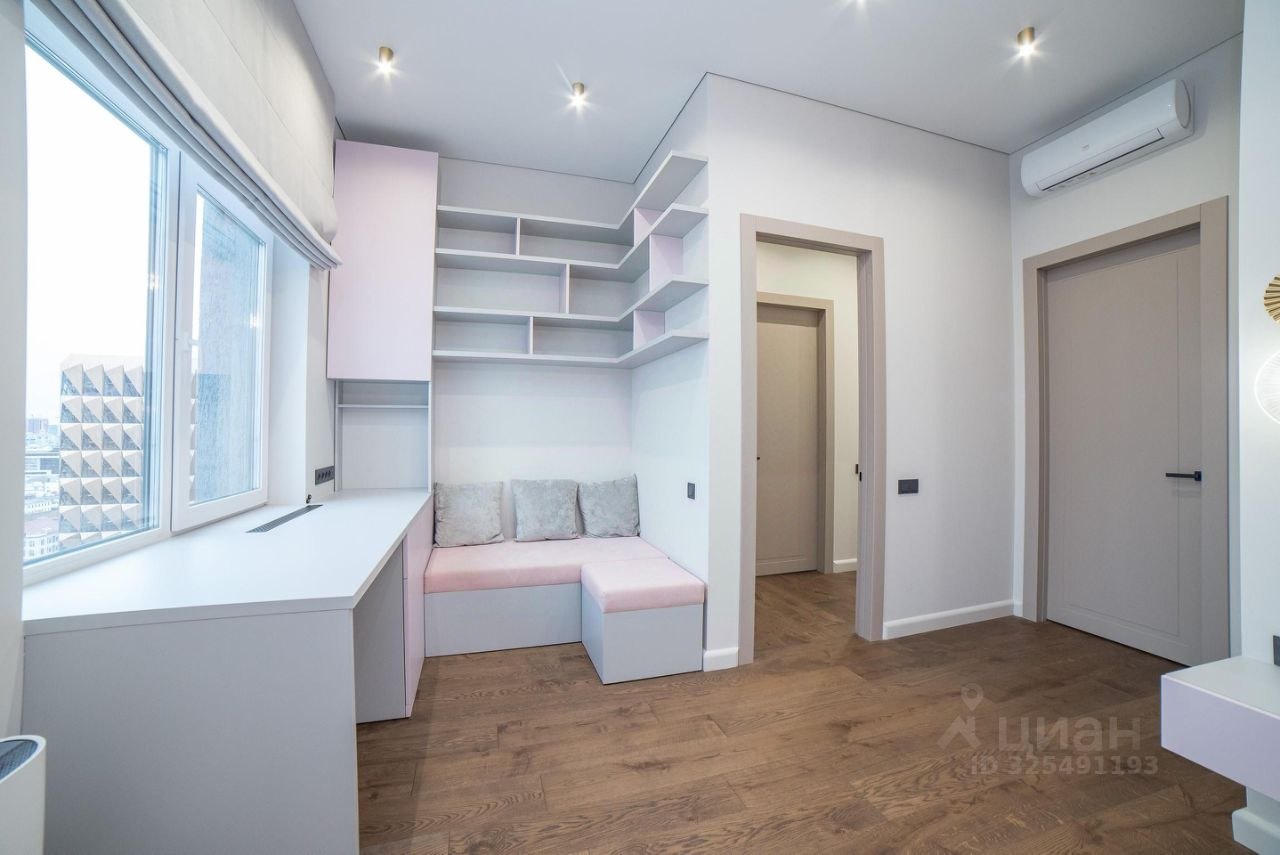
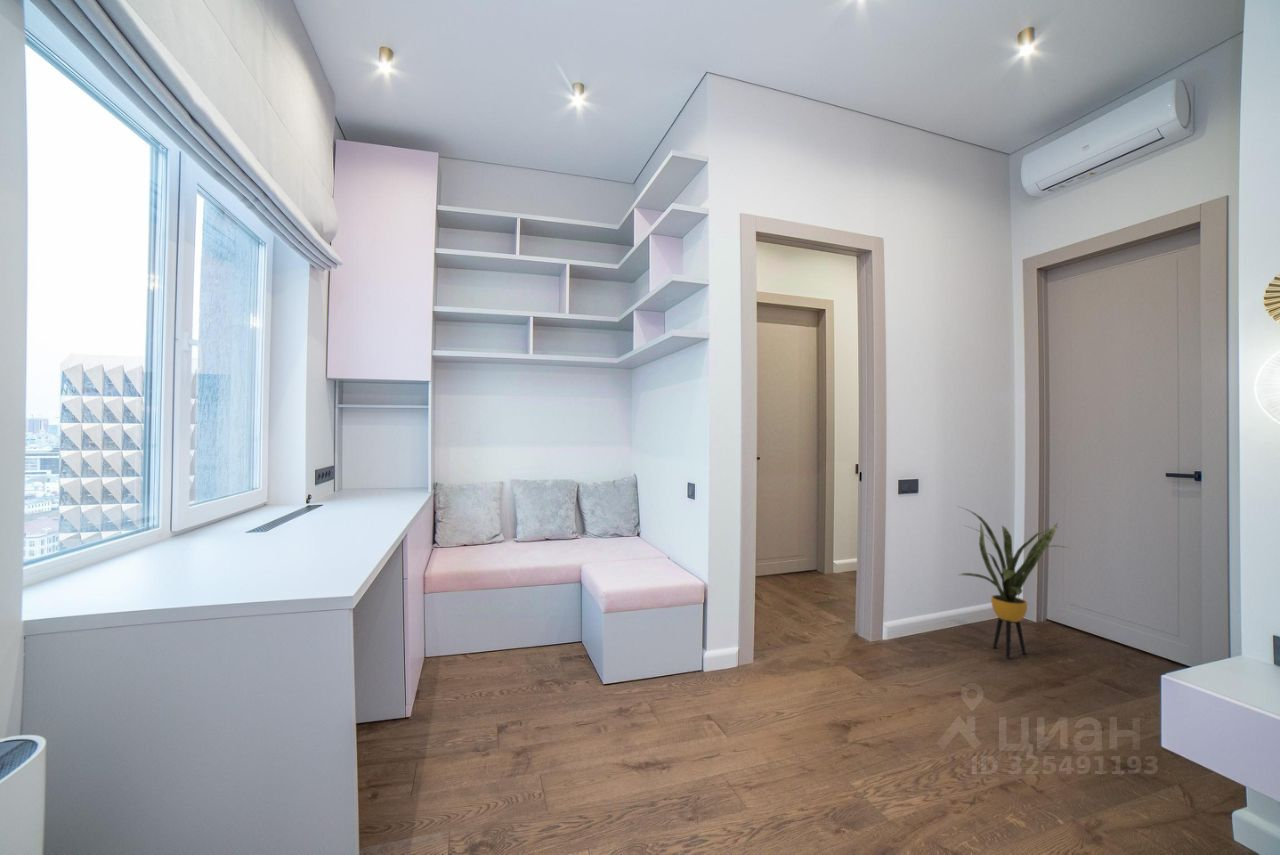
+ house plant (1007, 581)
